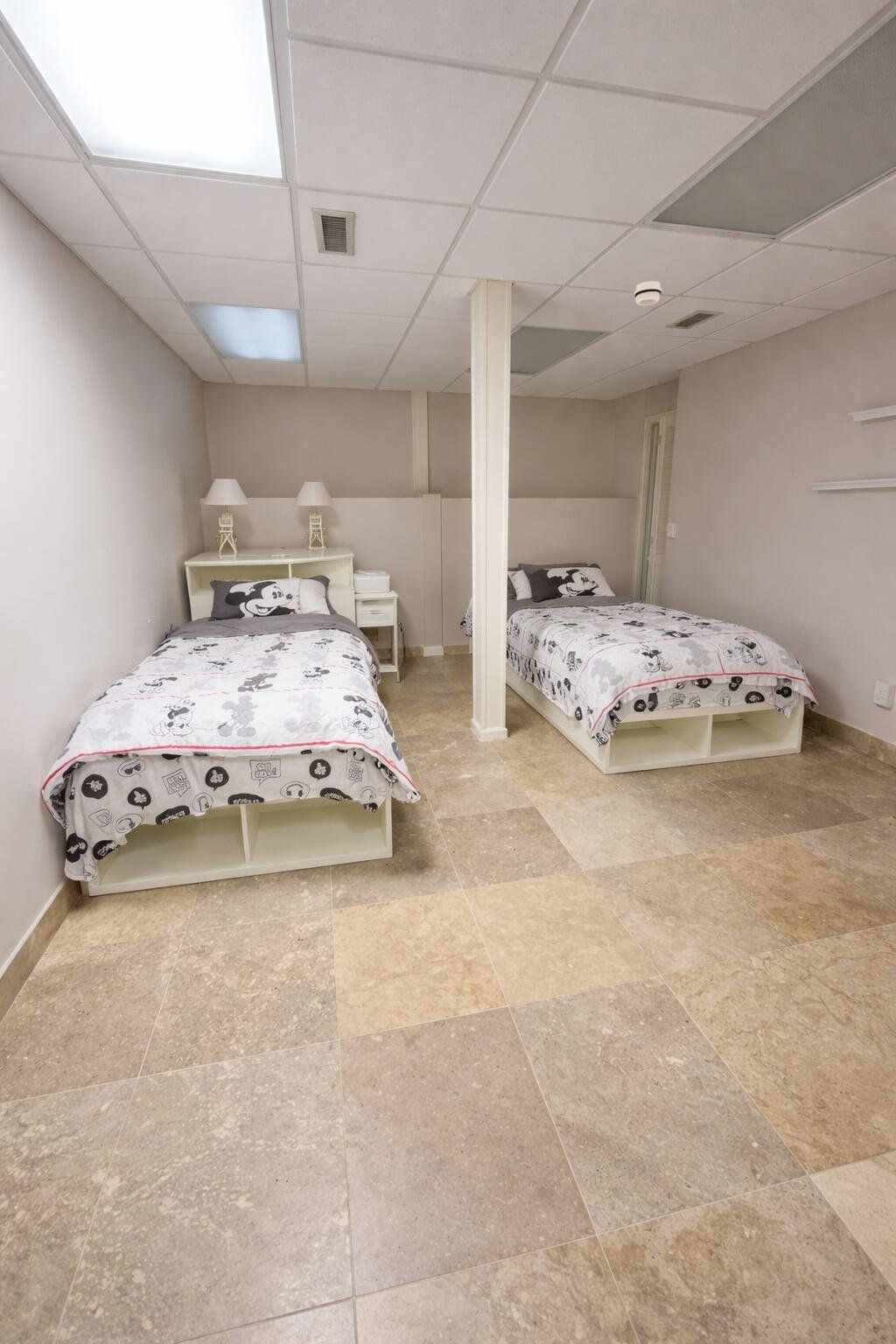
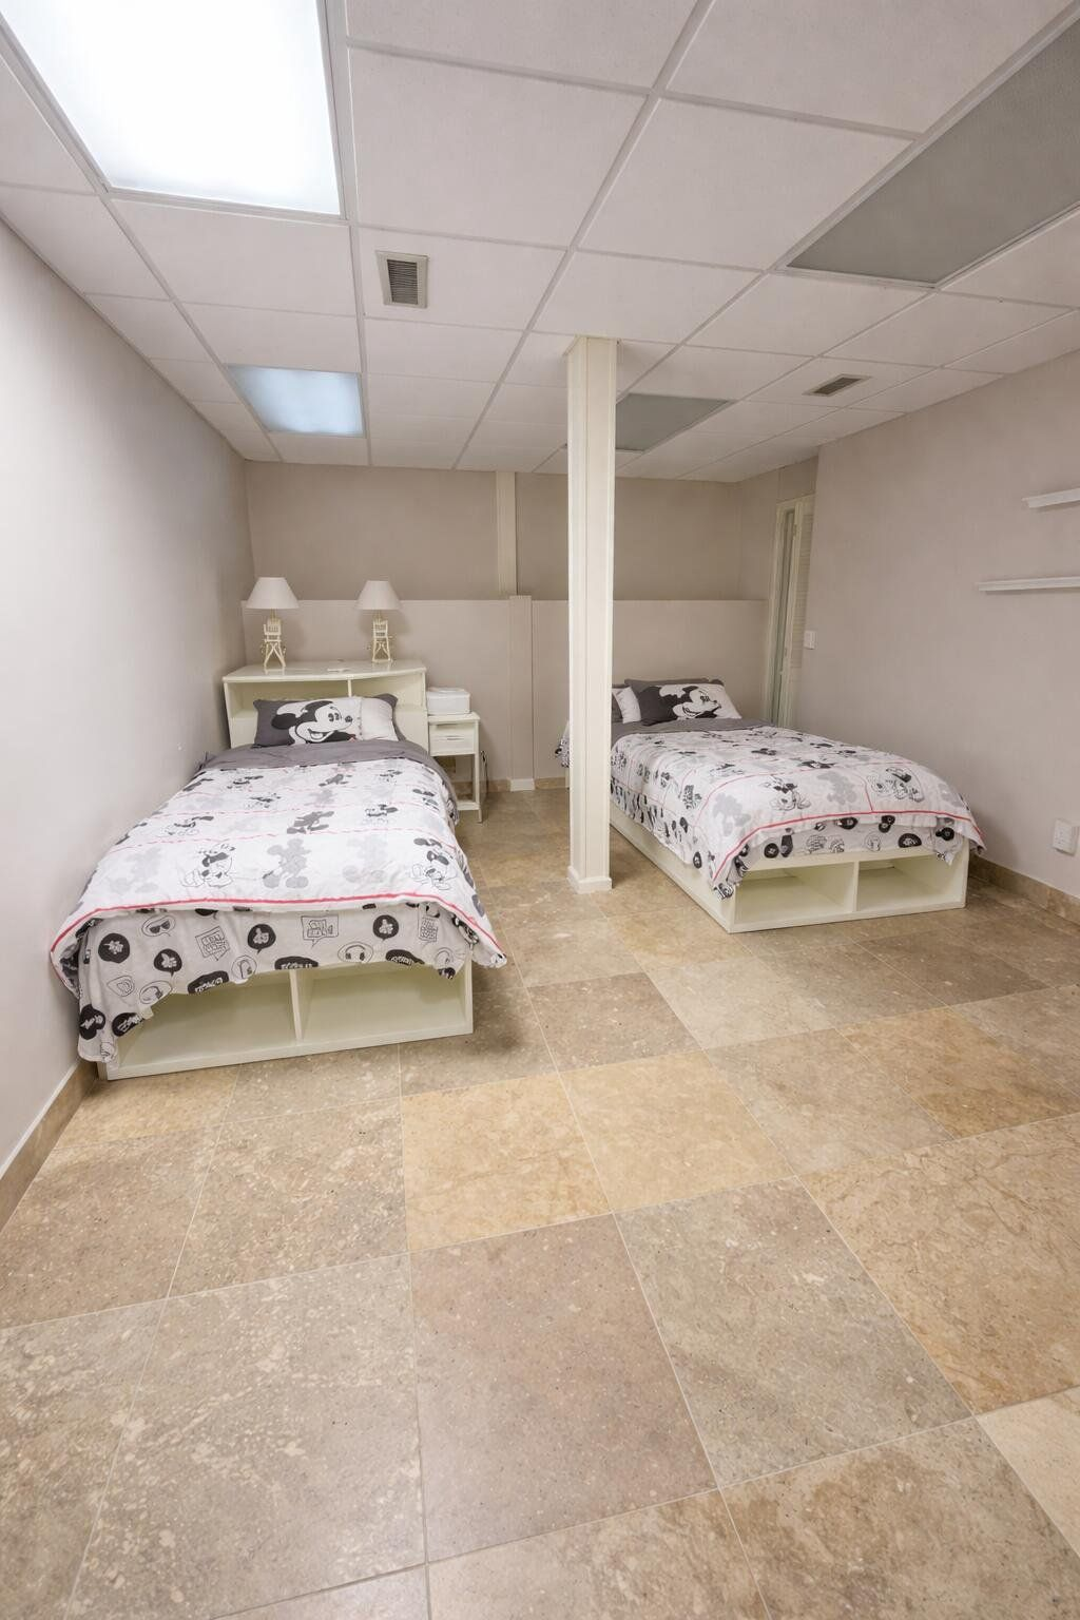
- smoke detector (648, 294)
